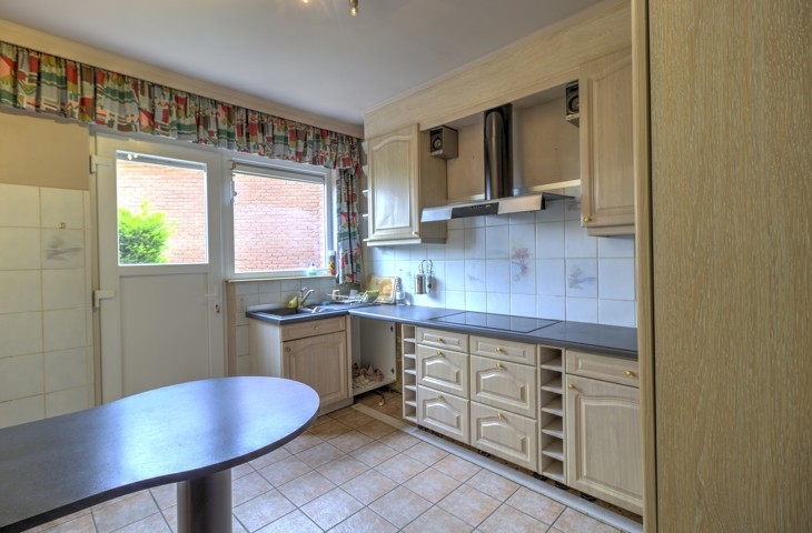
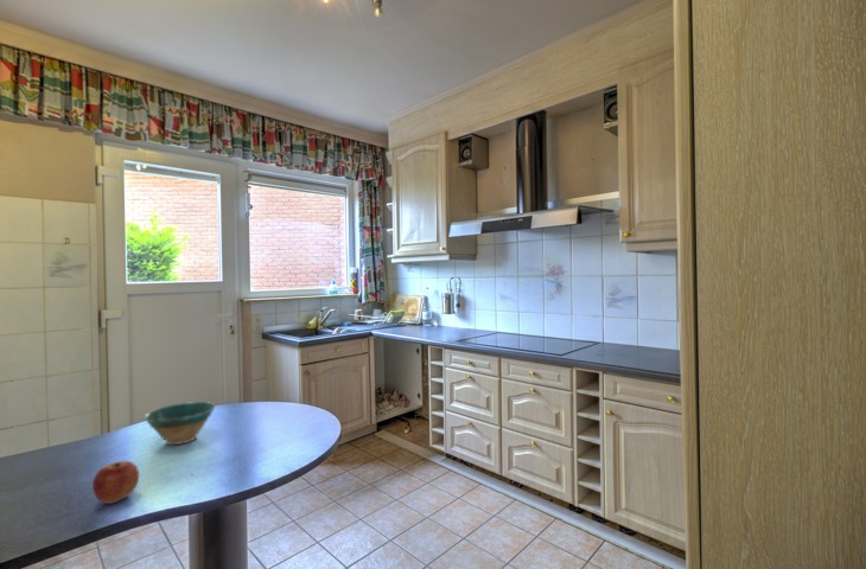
+ bowl (182, 424)
+ apple (116, 481)
